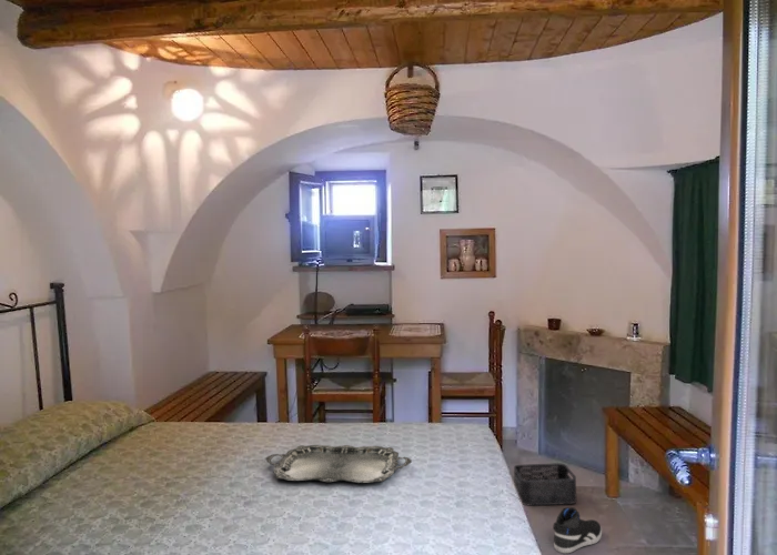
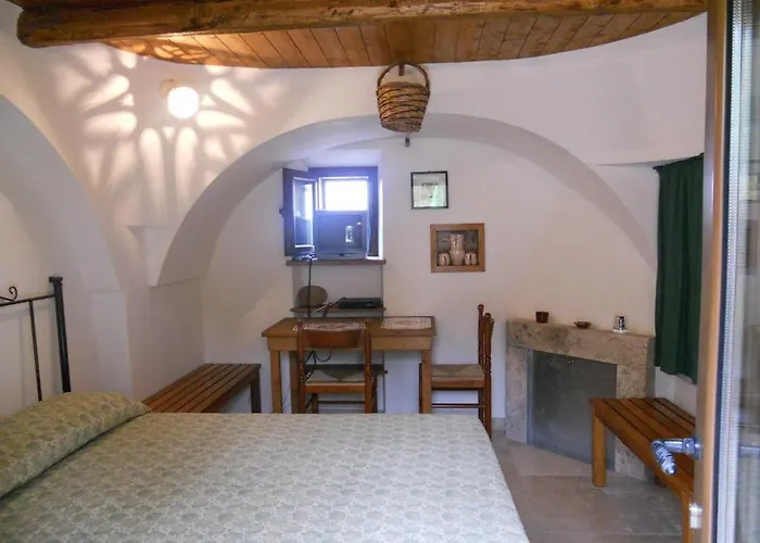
- storage bin (544, 483)
- sneaker (579, 523)
- serving tray (337, 462)
